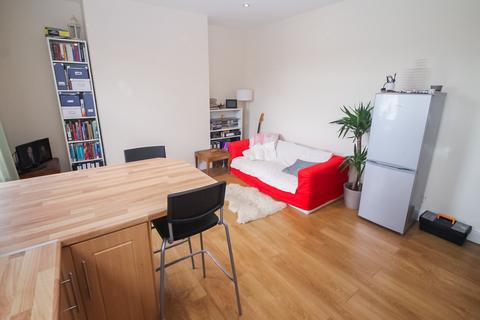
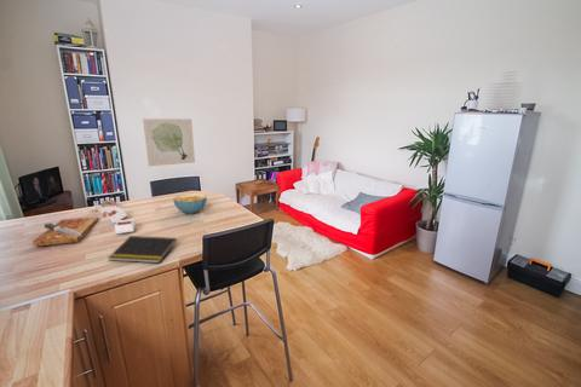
+ notepad (143, 248)
+ cereal bowl (190, 204)
+ wall art (169, 141)
+ cutting board (82, 220)
